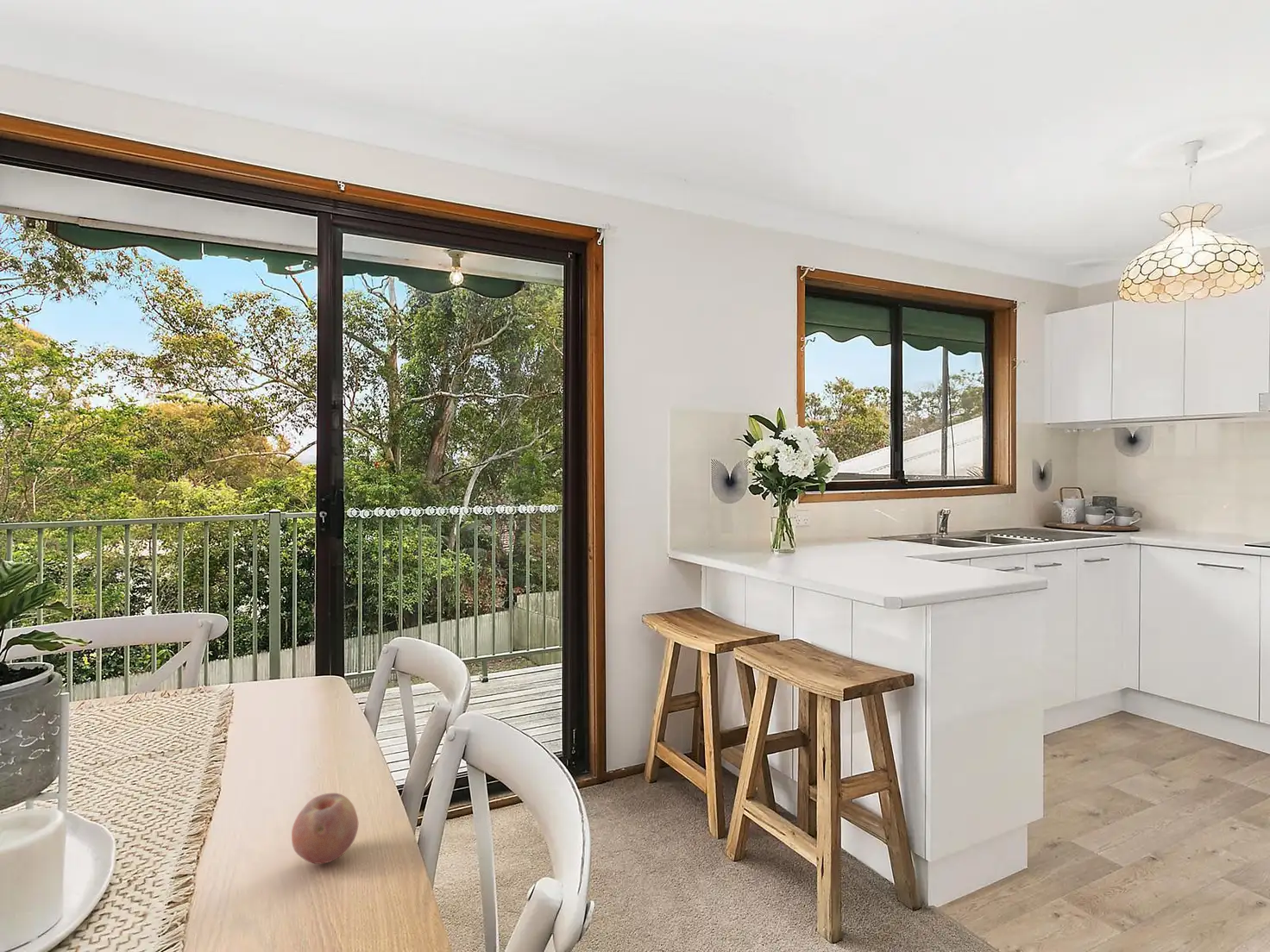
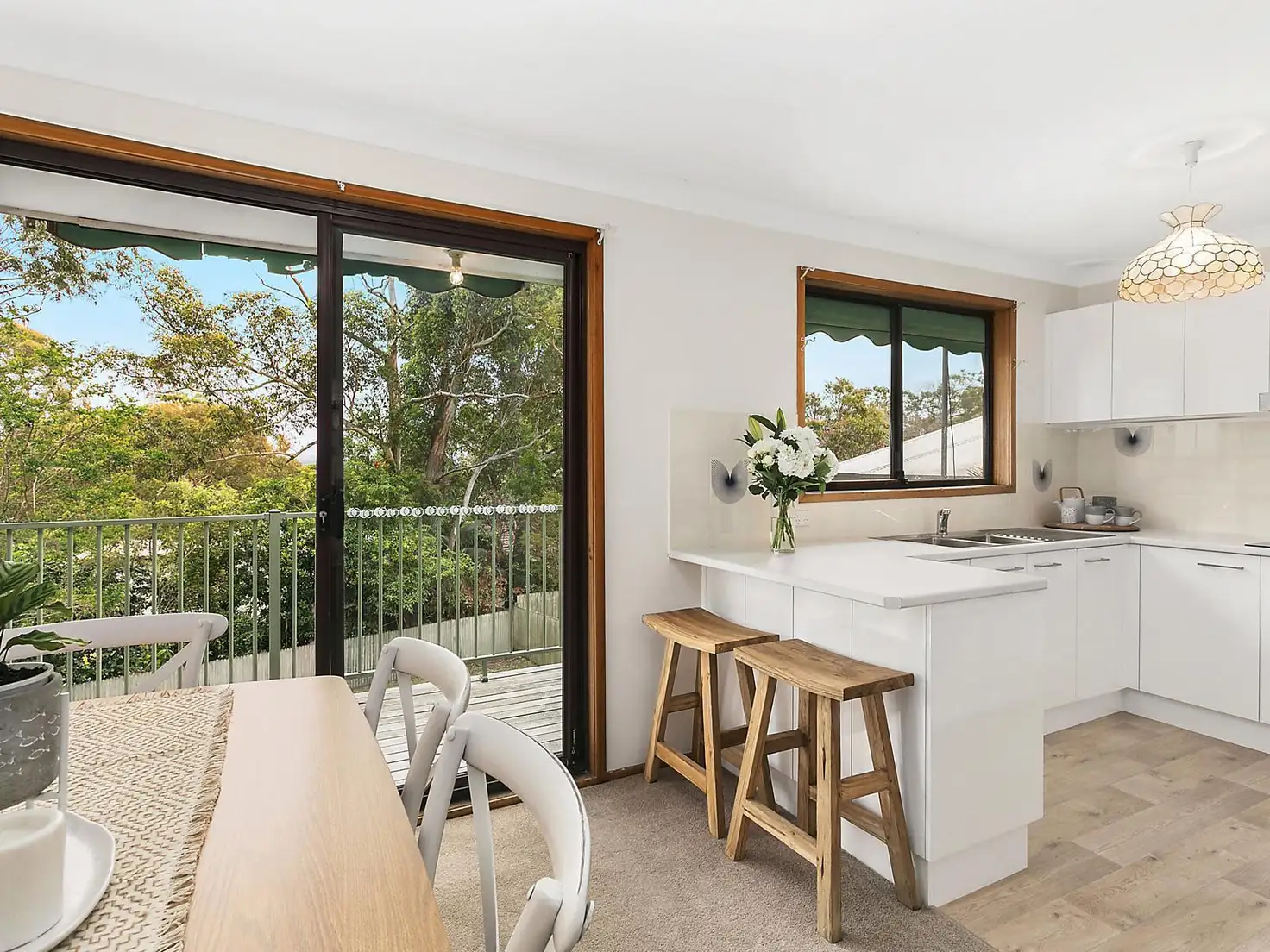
- fruit (326, 829)
